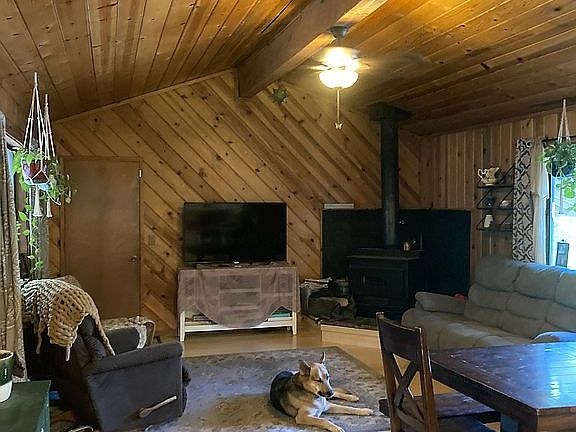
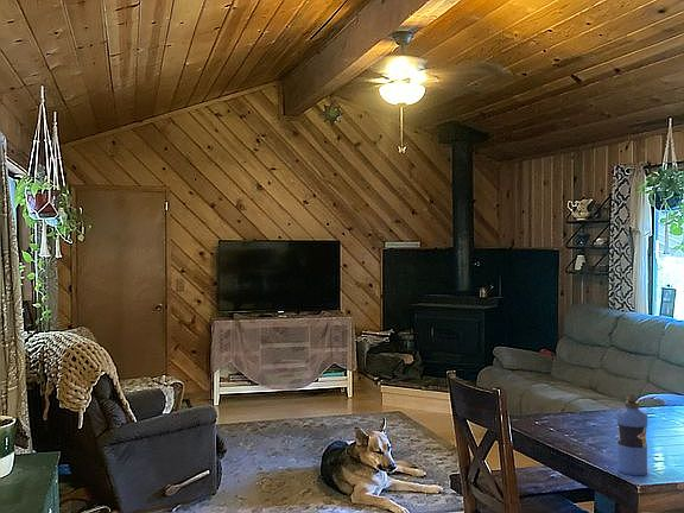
+ water bottle (632, 433)
